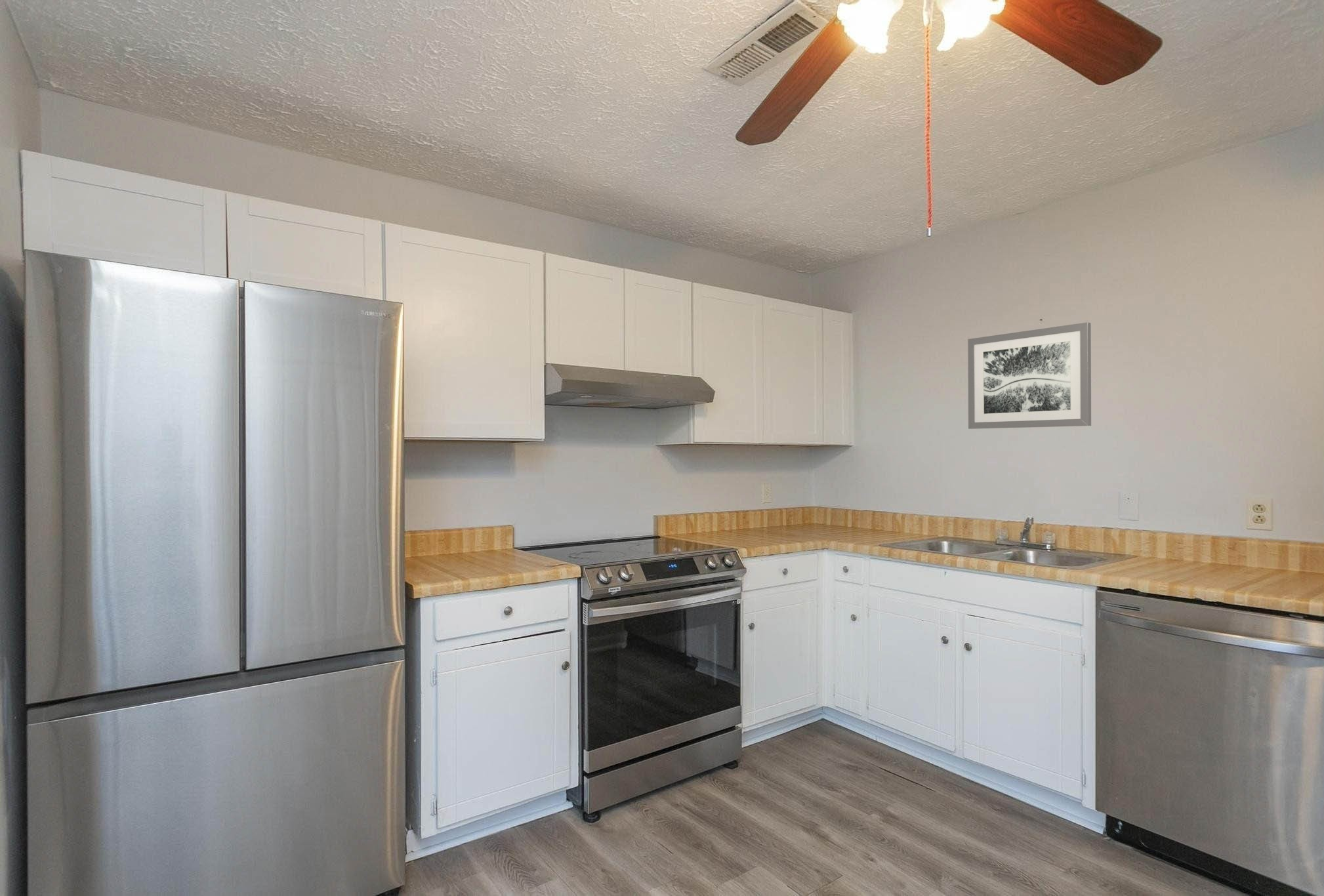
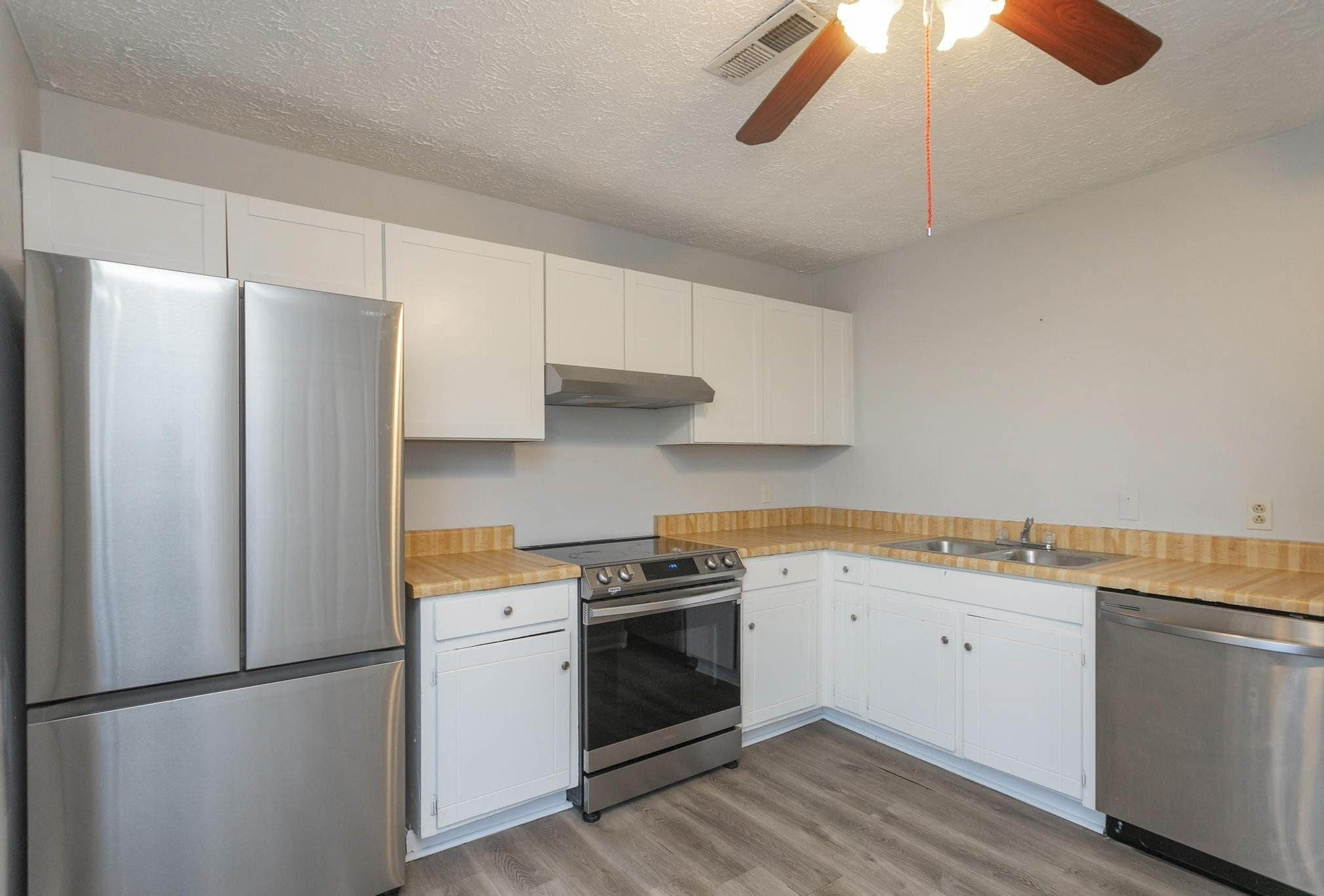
- wall art (1025, 379)
